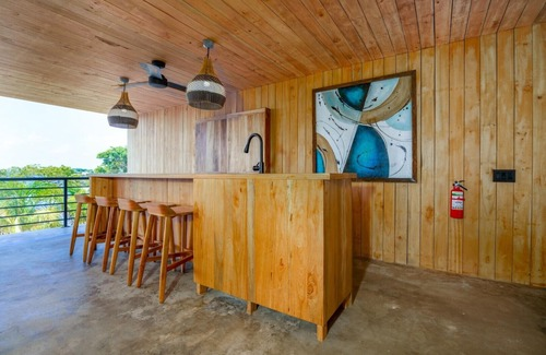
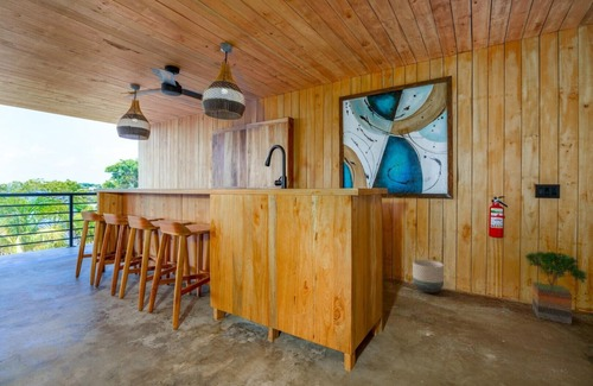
+ potted tree (553, 283)
+ planter (427, 277)
